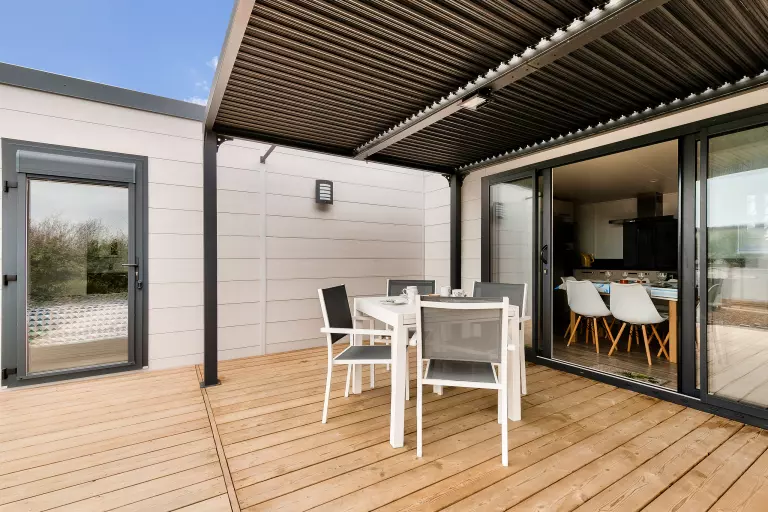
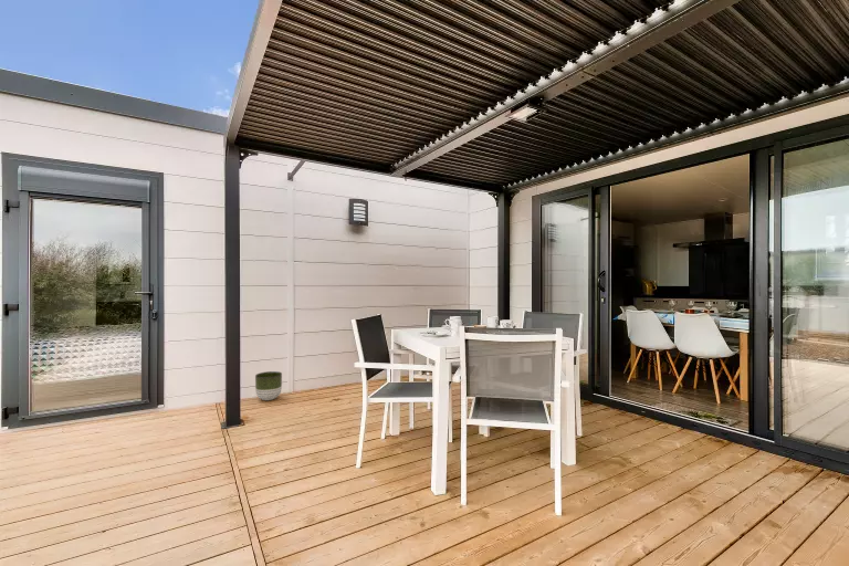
+ planter (269, 386)
